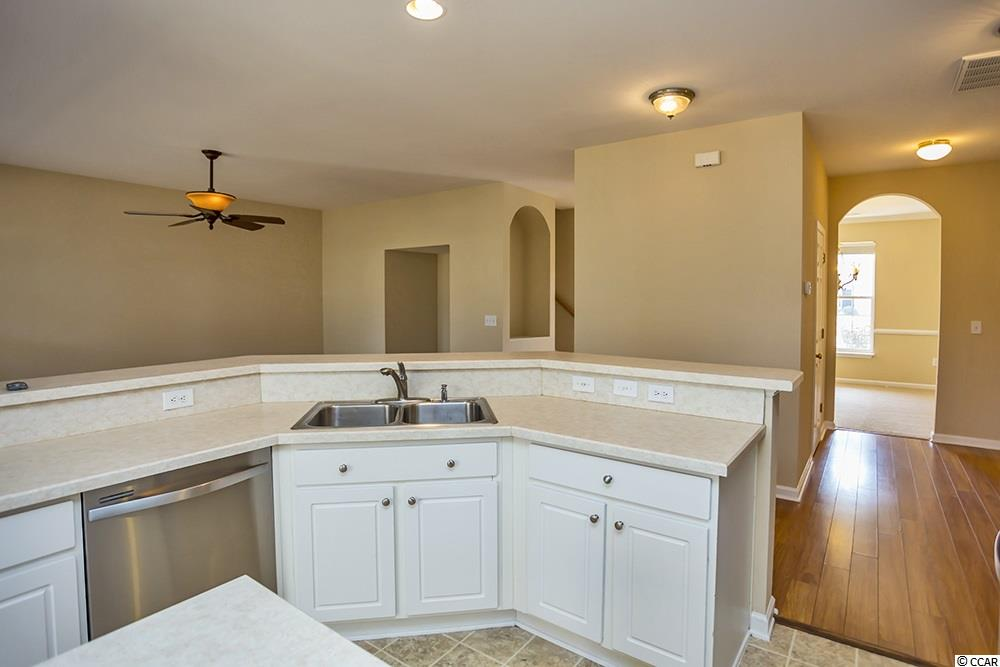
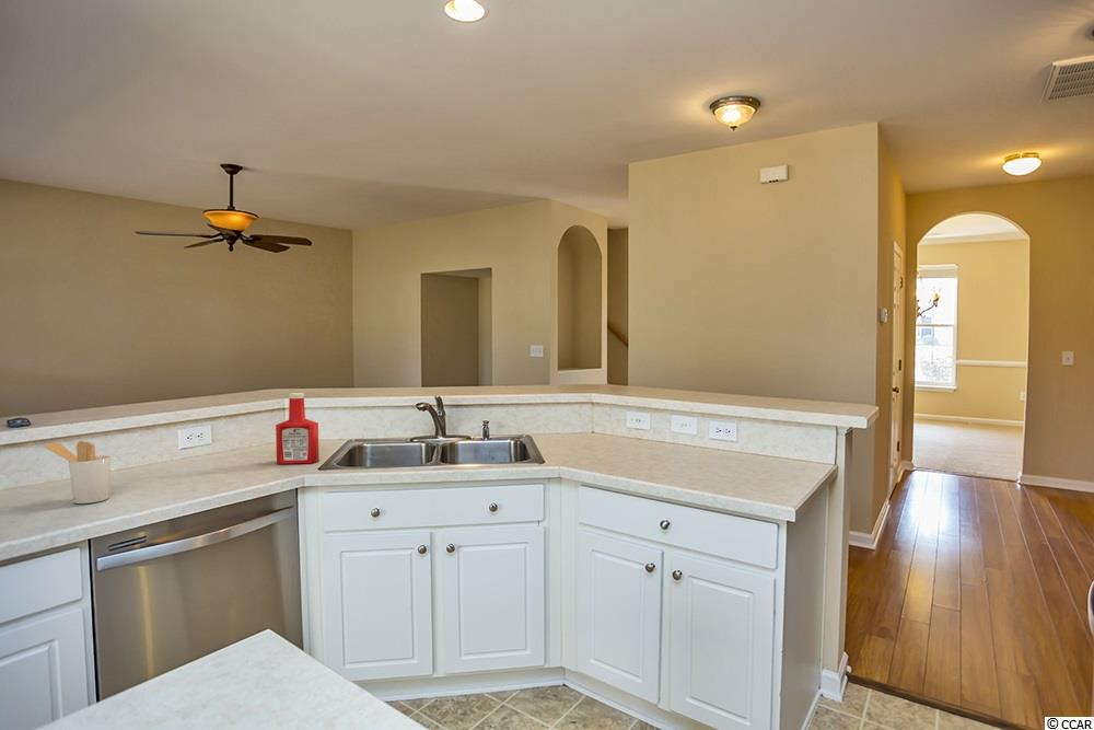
+ utensil holder (79, 470)
+ soap bottle (296, 427)
